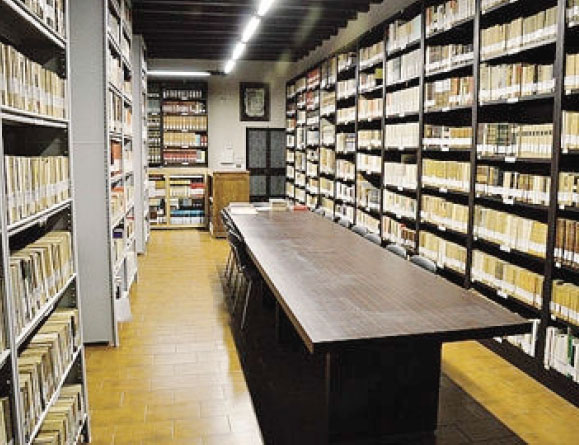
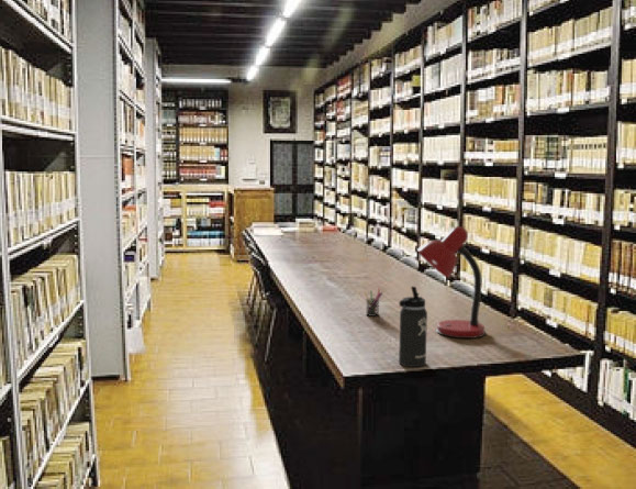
+ thermos bottle (411, 325)
+ pen holder (372, 300)
+ desk lamp (448, 277)
